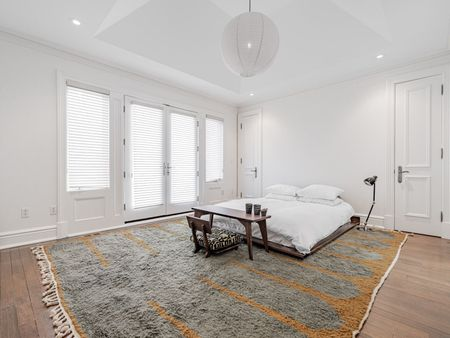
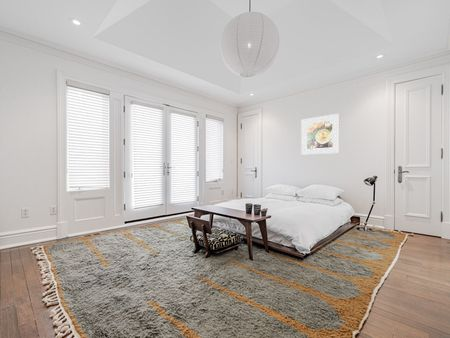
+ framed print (319, 135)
